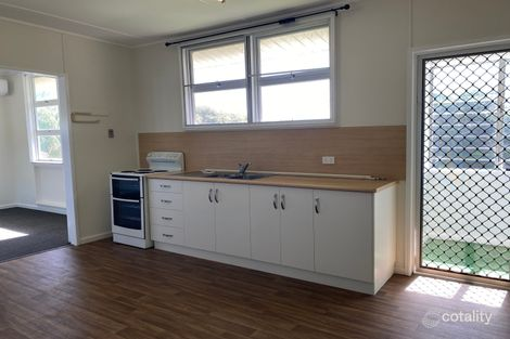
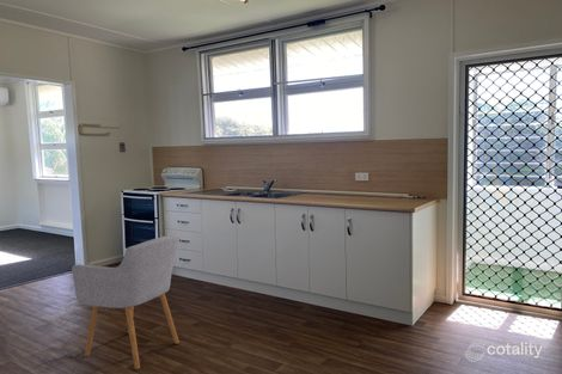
+ chair (133, 294)
